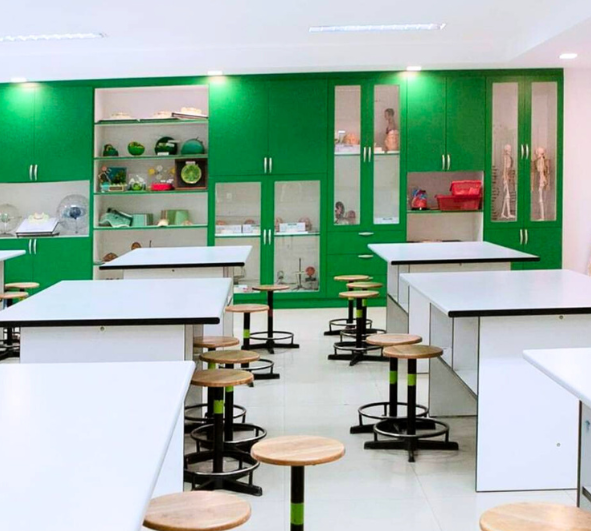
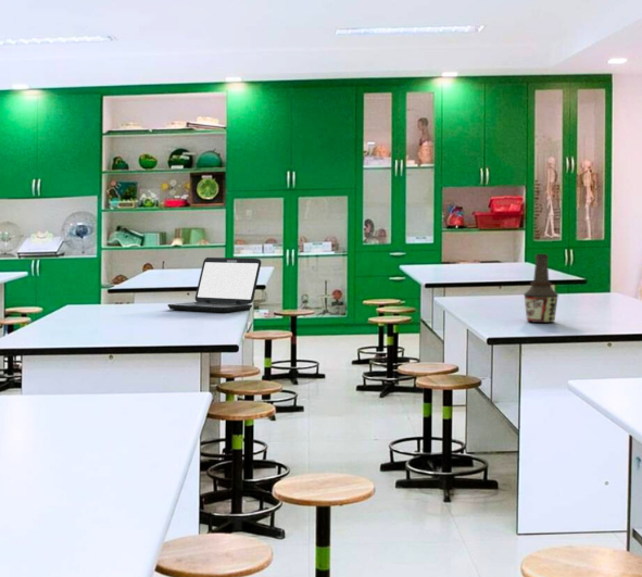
+ laptop (214, 284)
+ bottle (540, 287)
